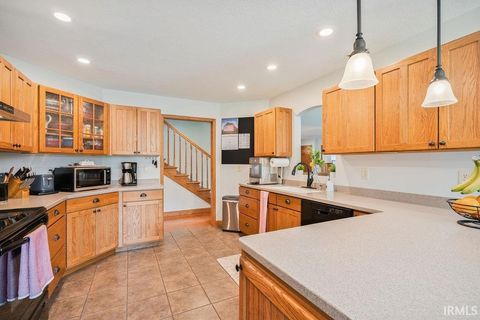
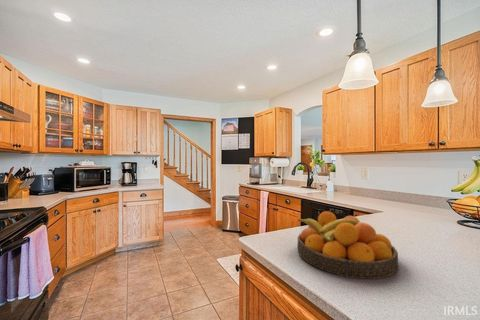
+ fruit bowl (343, 236)
